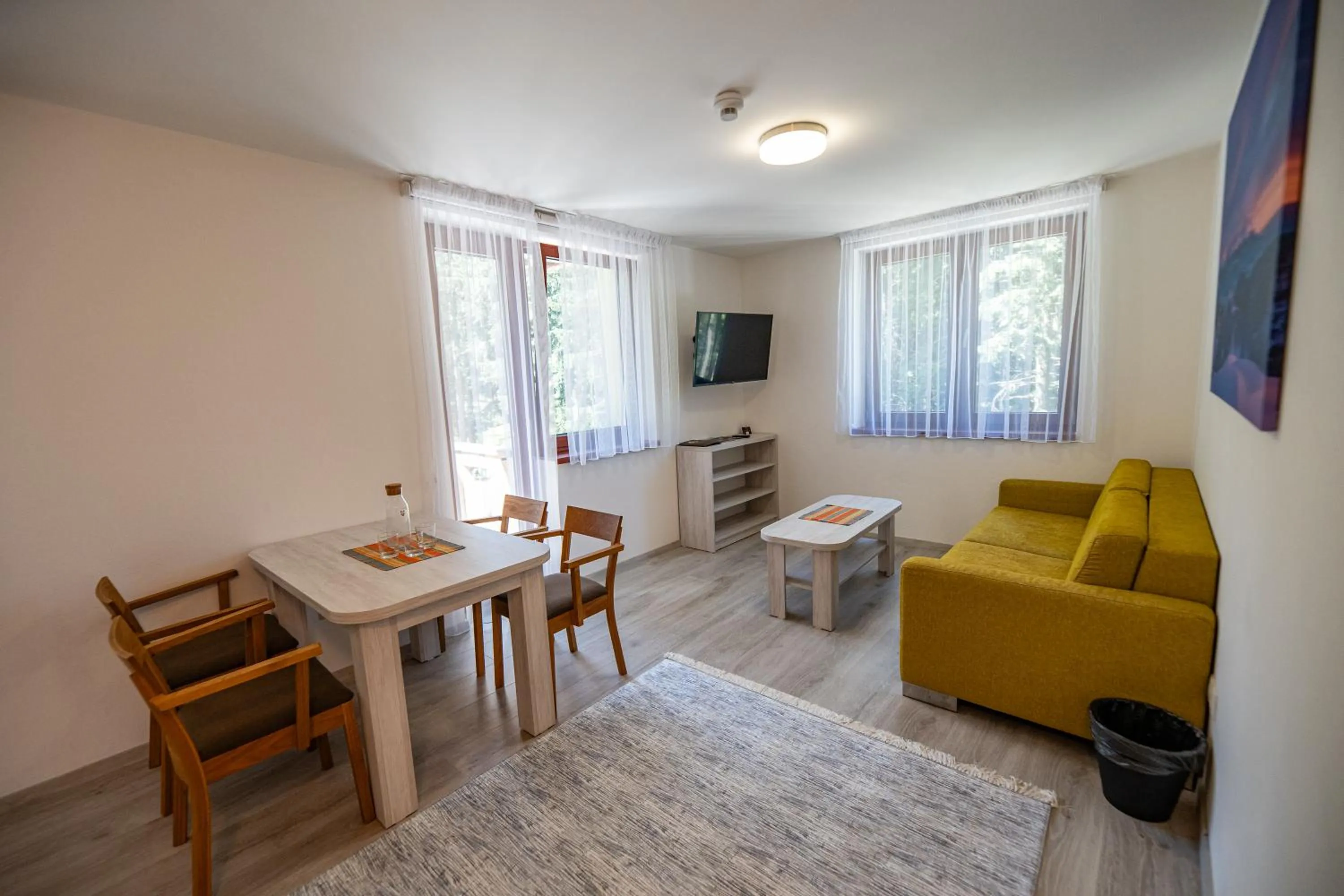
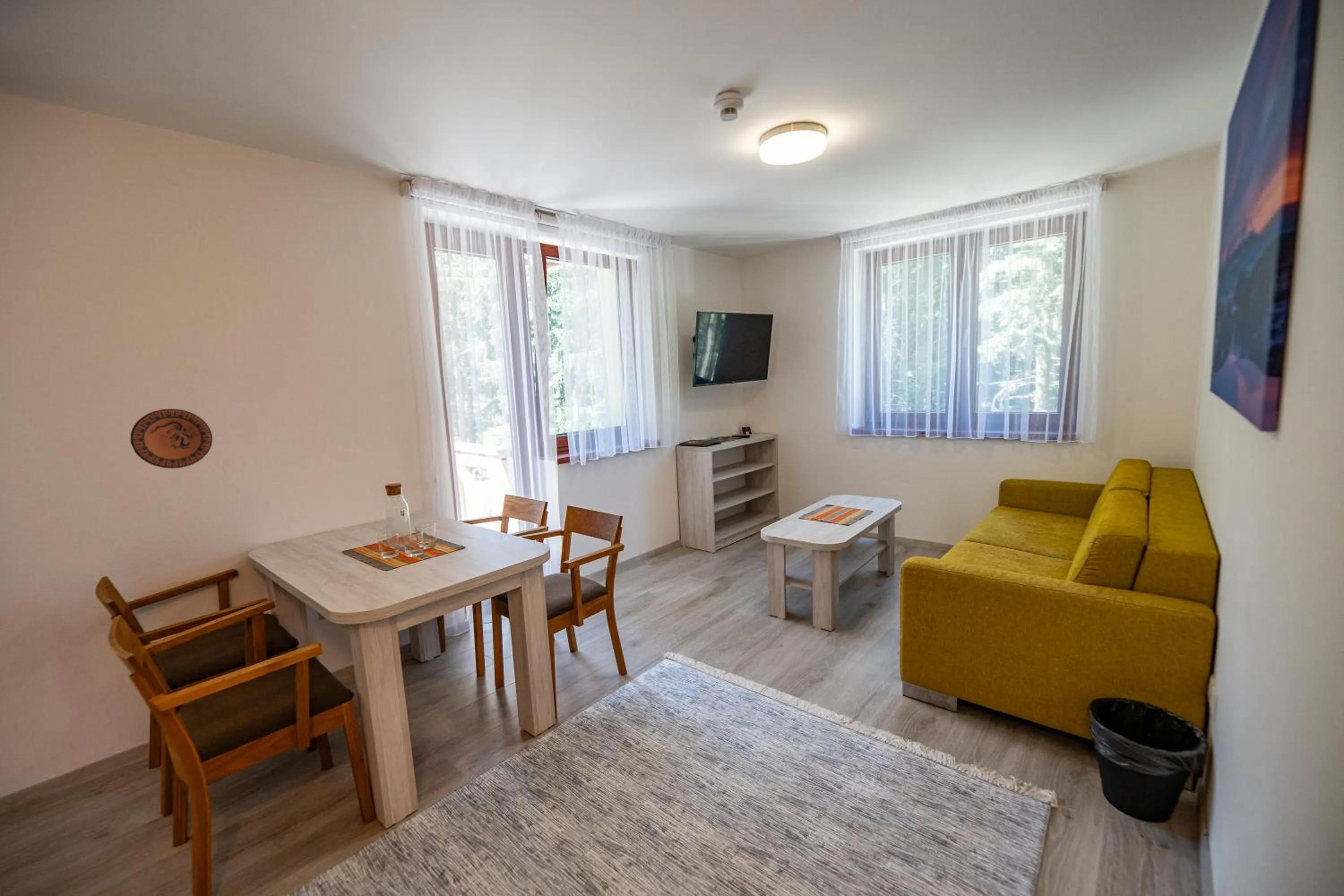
+ decorative plate (173, 438)
